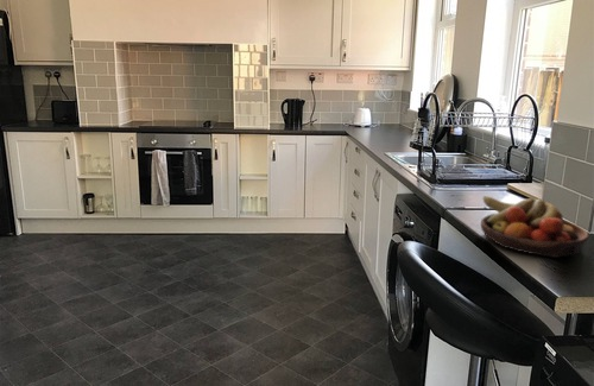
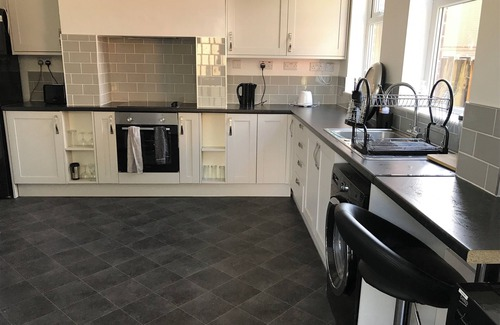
- fruit bowl (531, 222)
